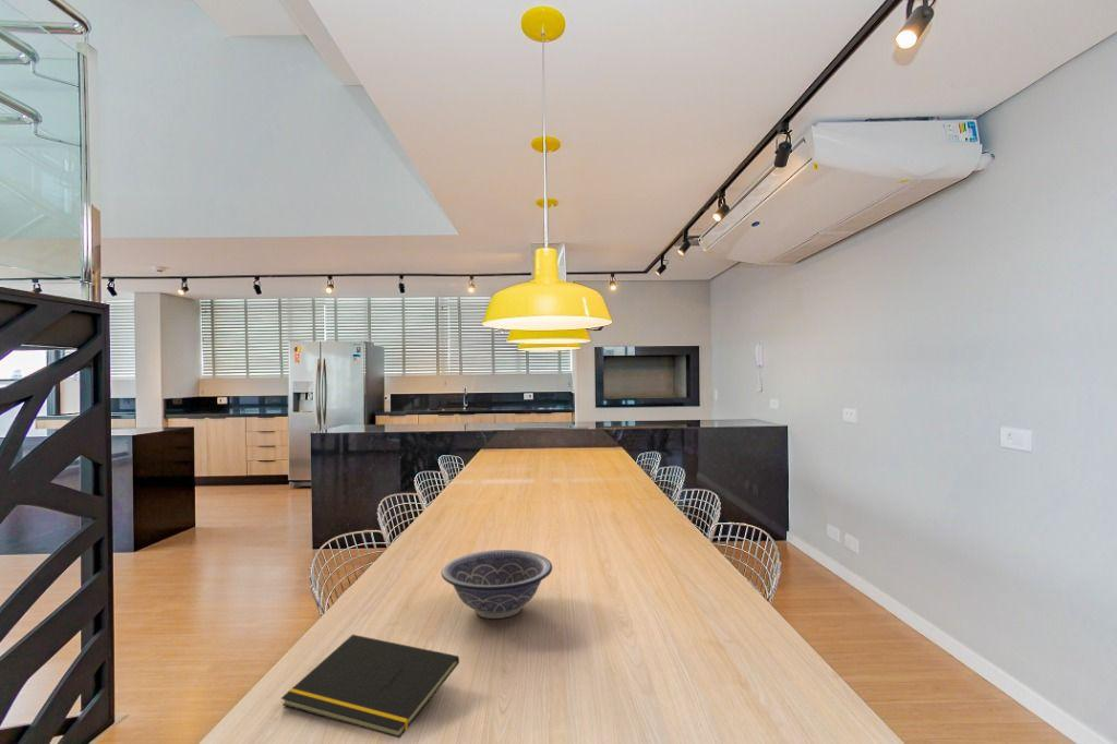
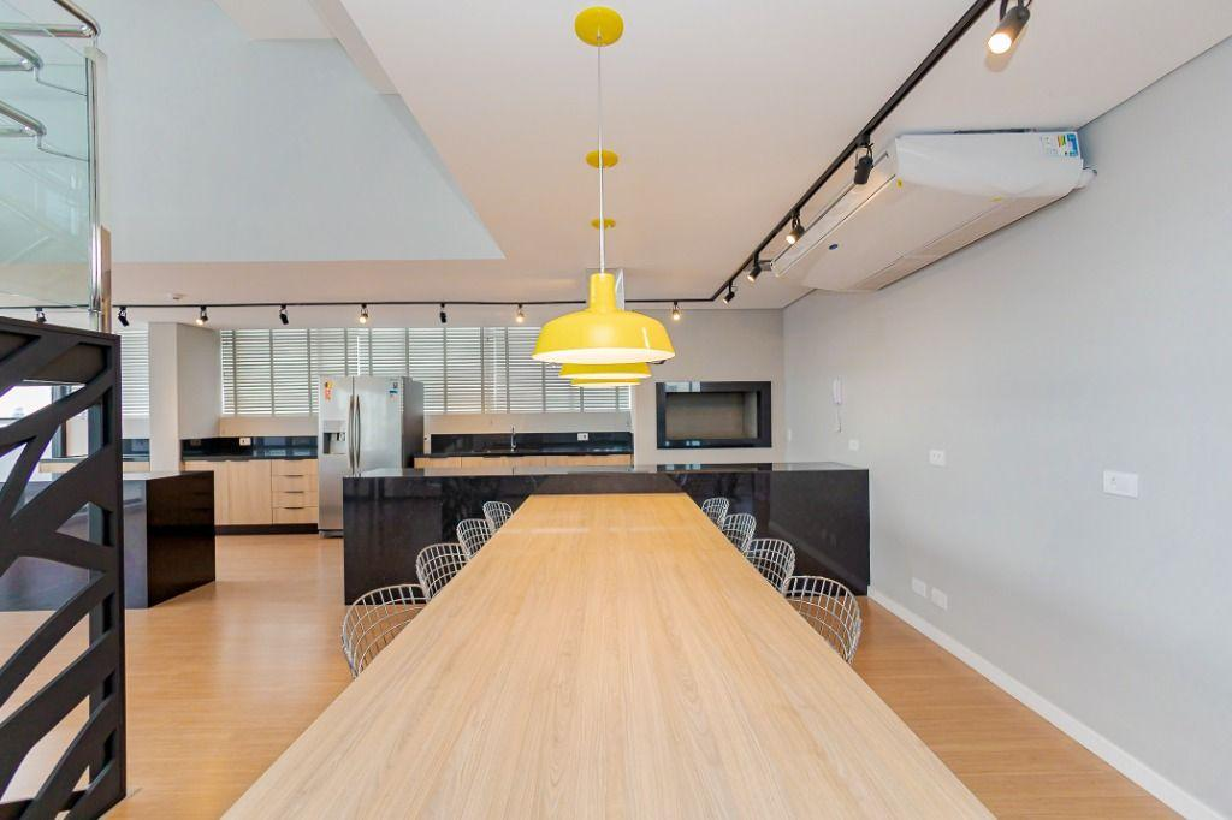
- notepad (373, 680)
- decorative bowl (497, 587)
